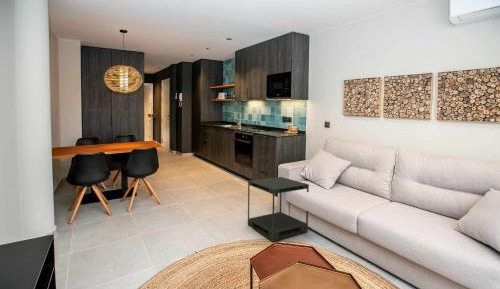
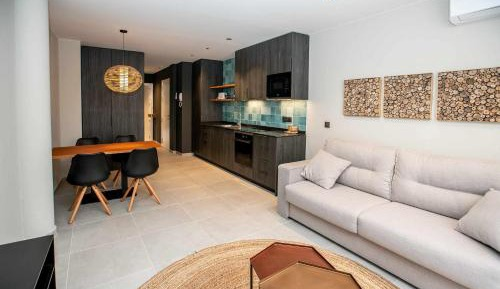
- side table (280, 205)
